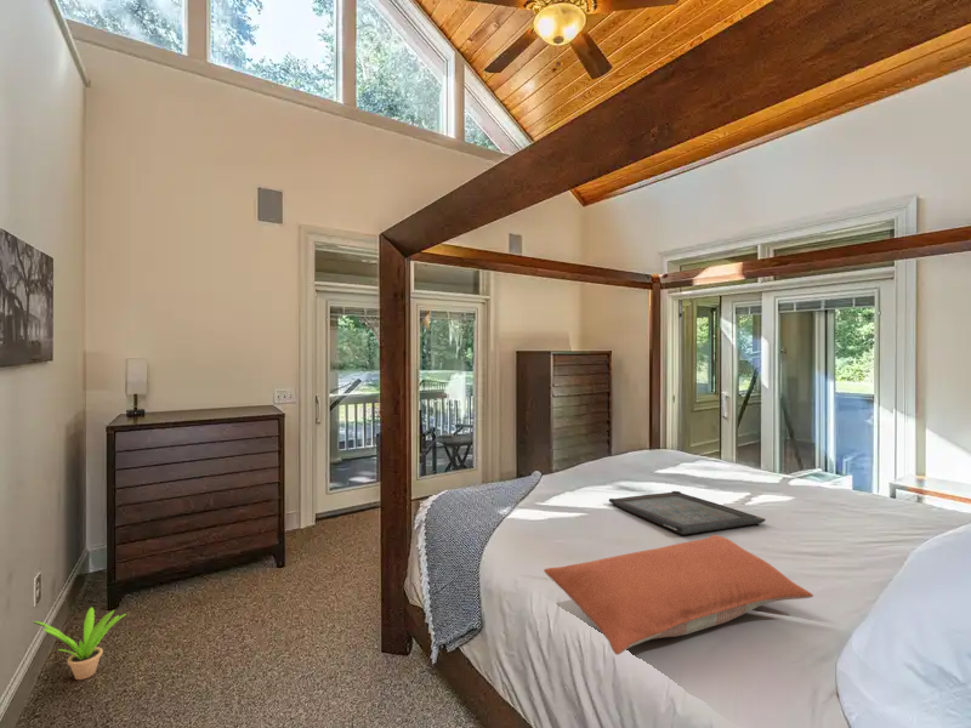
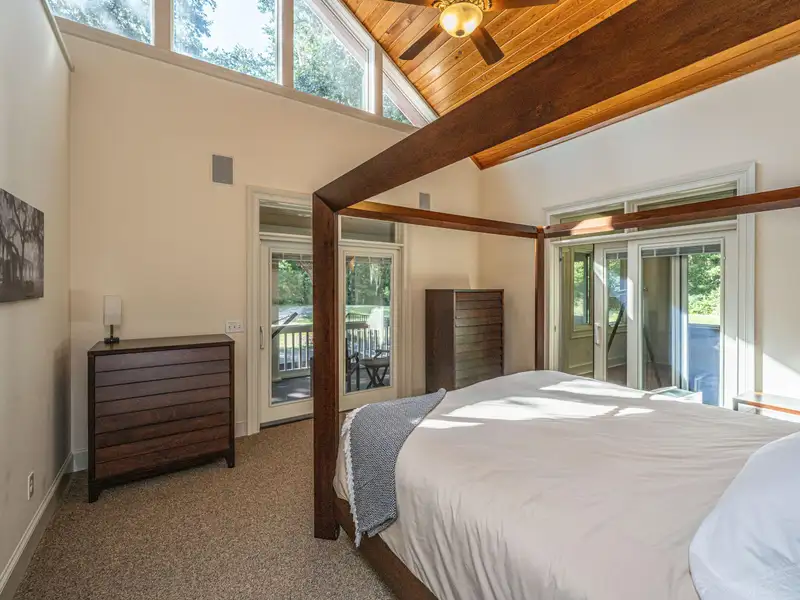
- serving tray (681, 508)
- pillow (676, 584)
- potted plant (84, 639)
